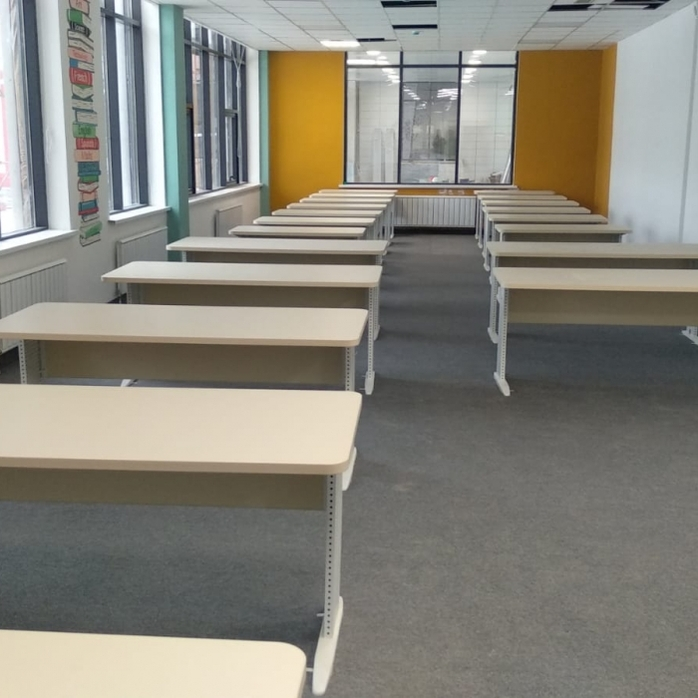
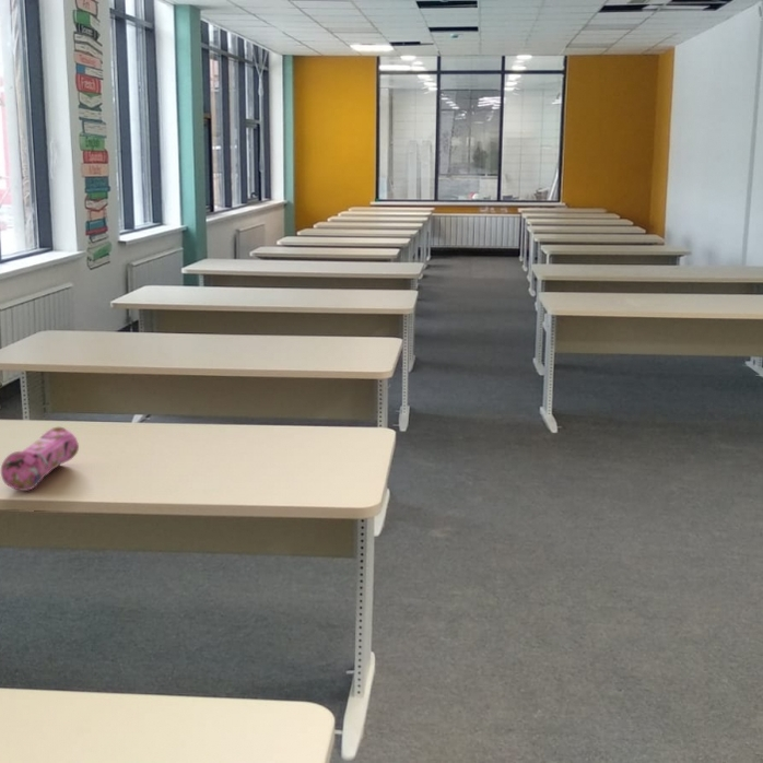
+ pencil case (42, 457)
